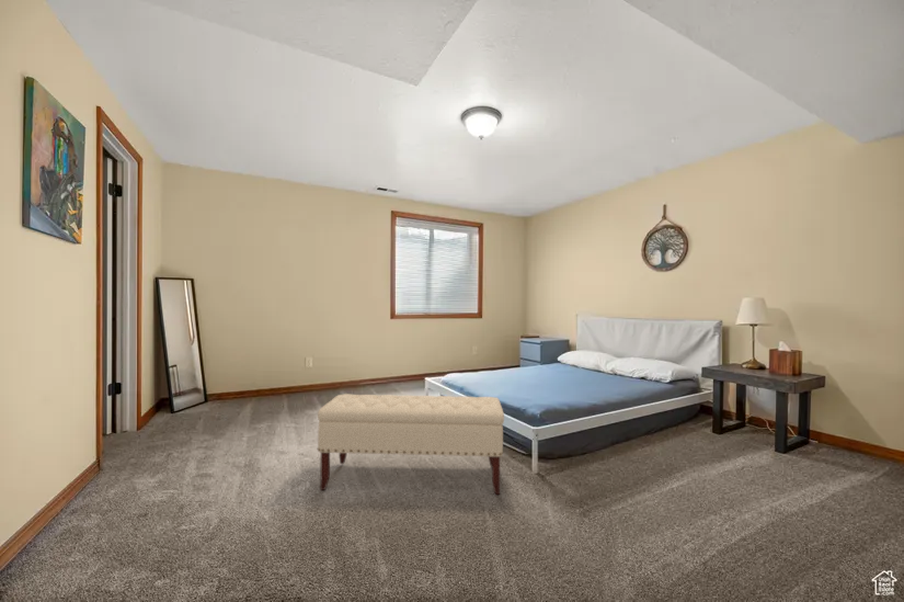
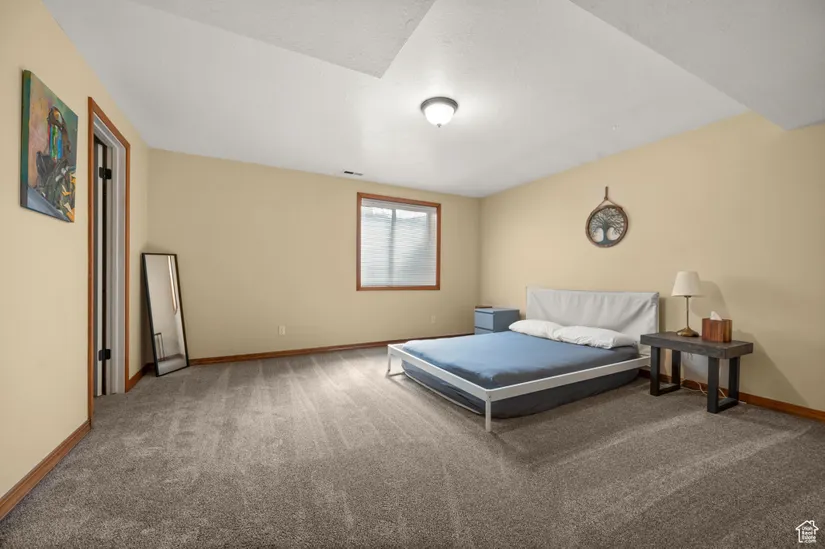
- bench (413, 439)
